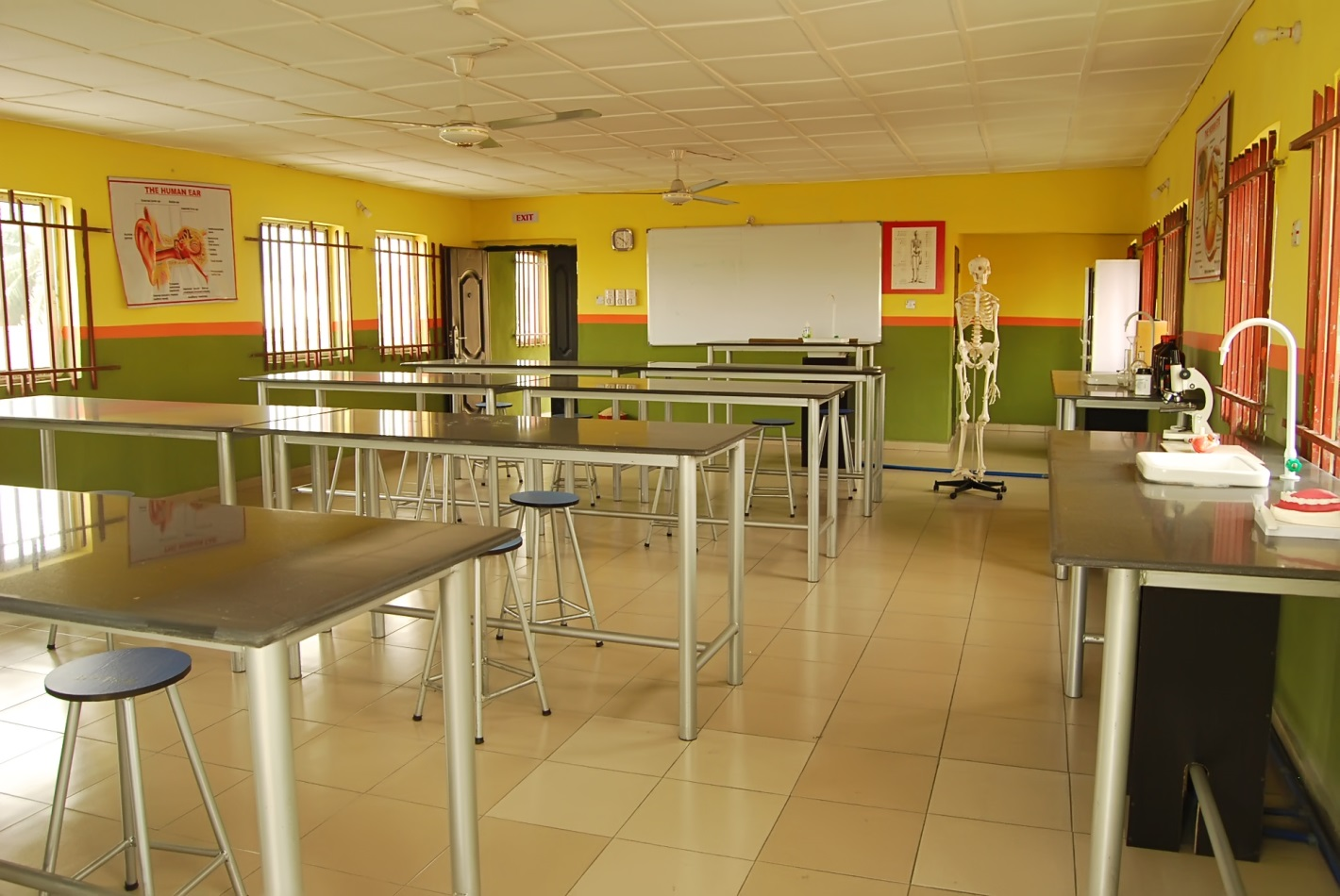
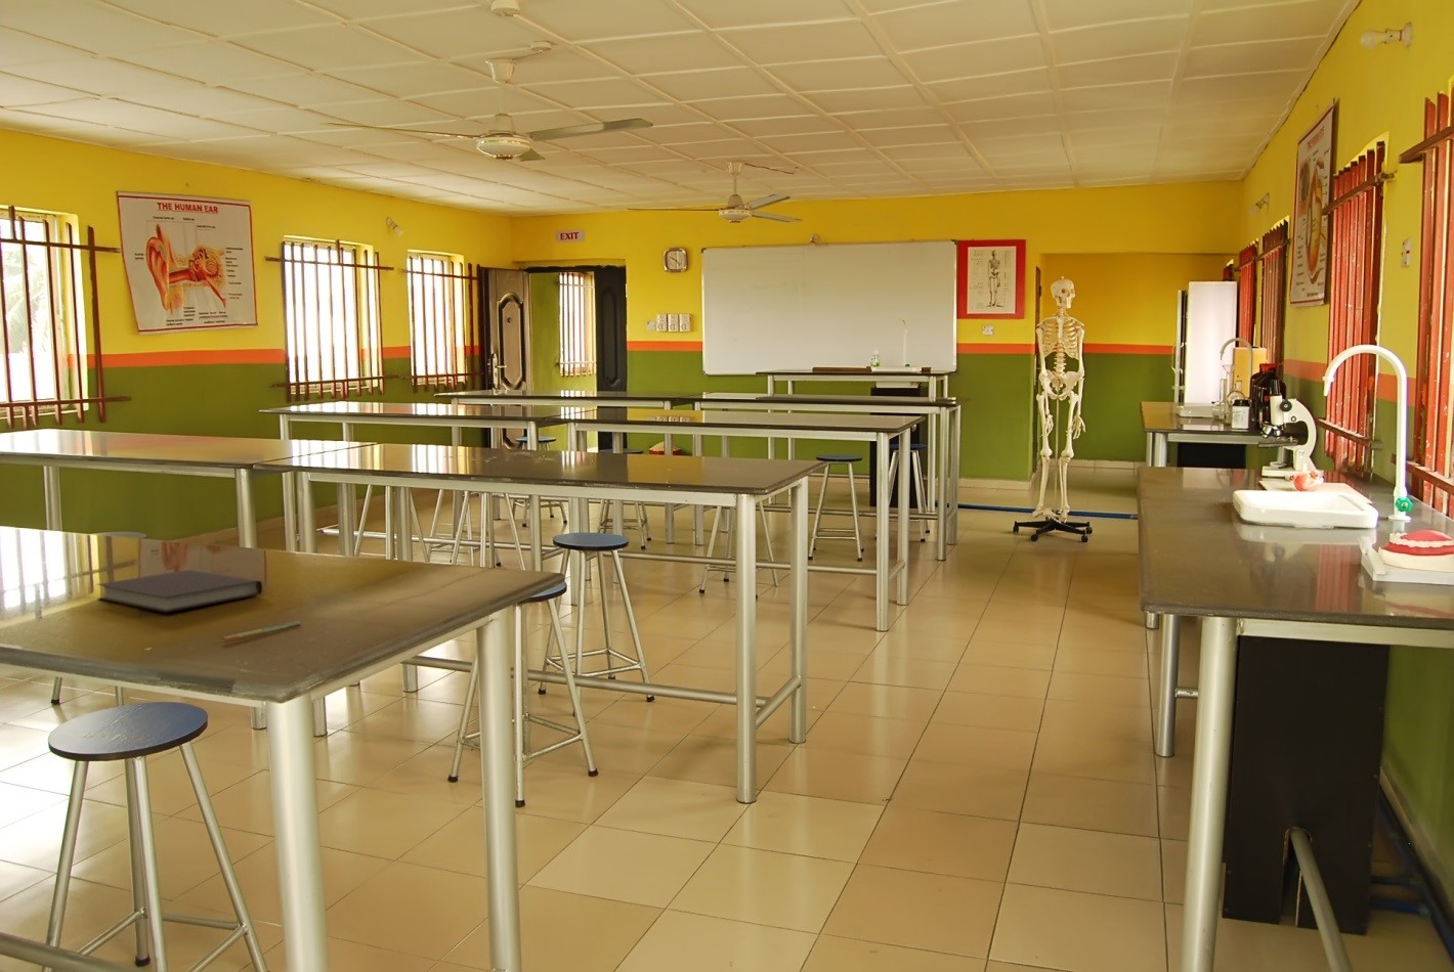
+ notebook (179, 589)
+ pen (263, 630)
